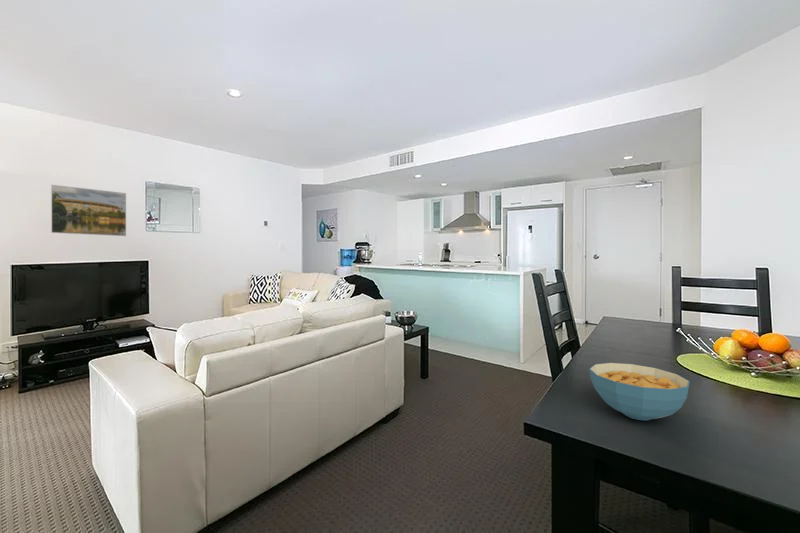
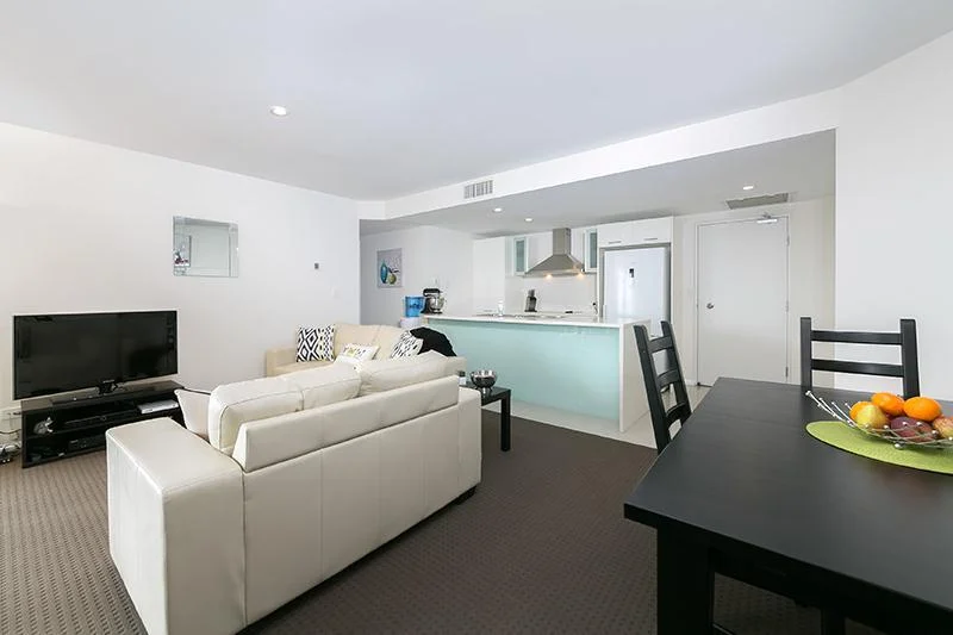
- cereal bowl (636, 394)
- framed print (90, 211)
